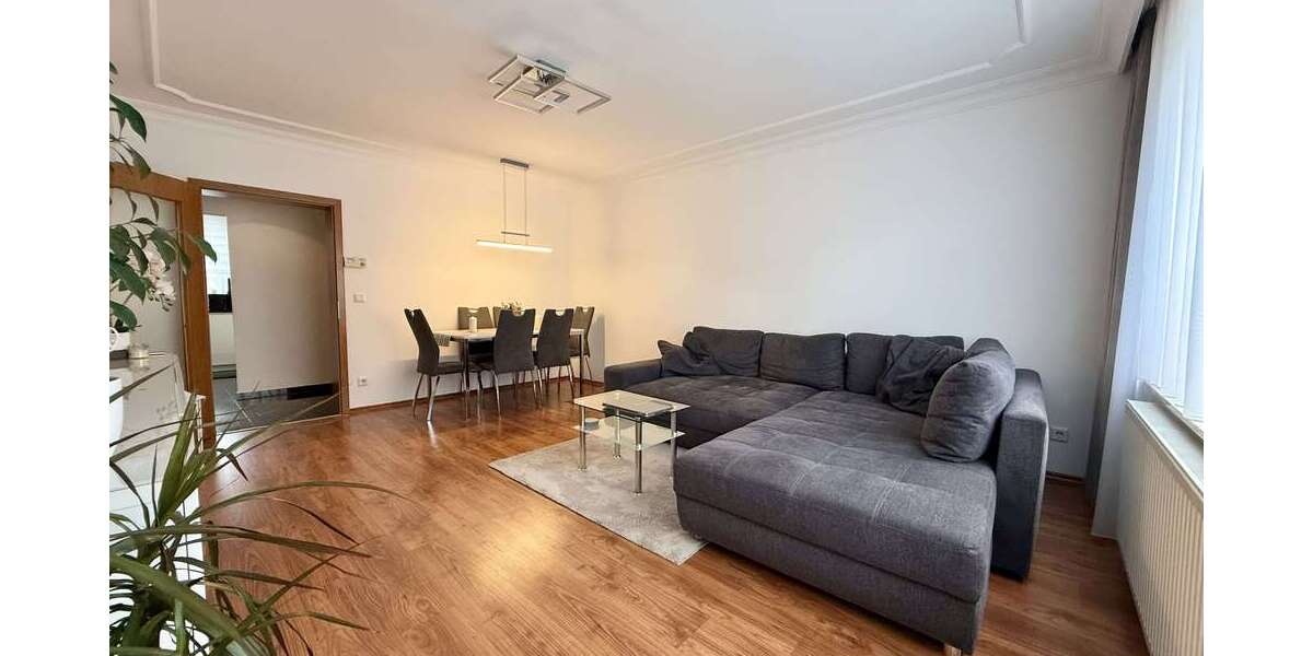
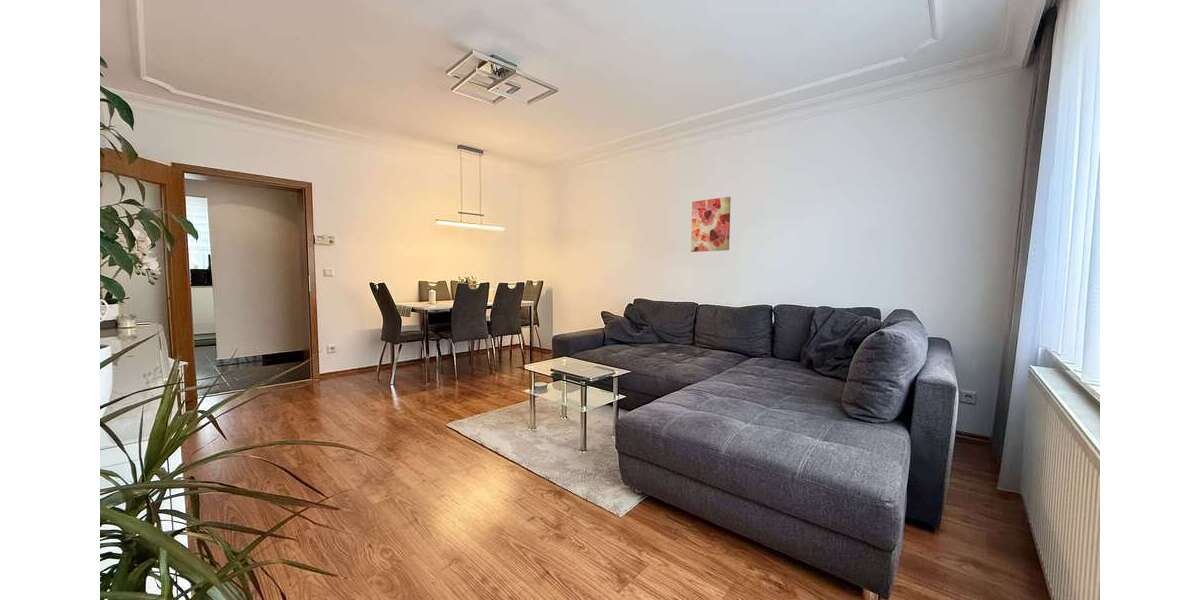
+ wall art (710, 225)
